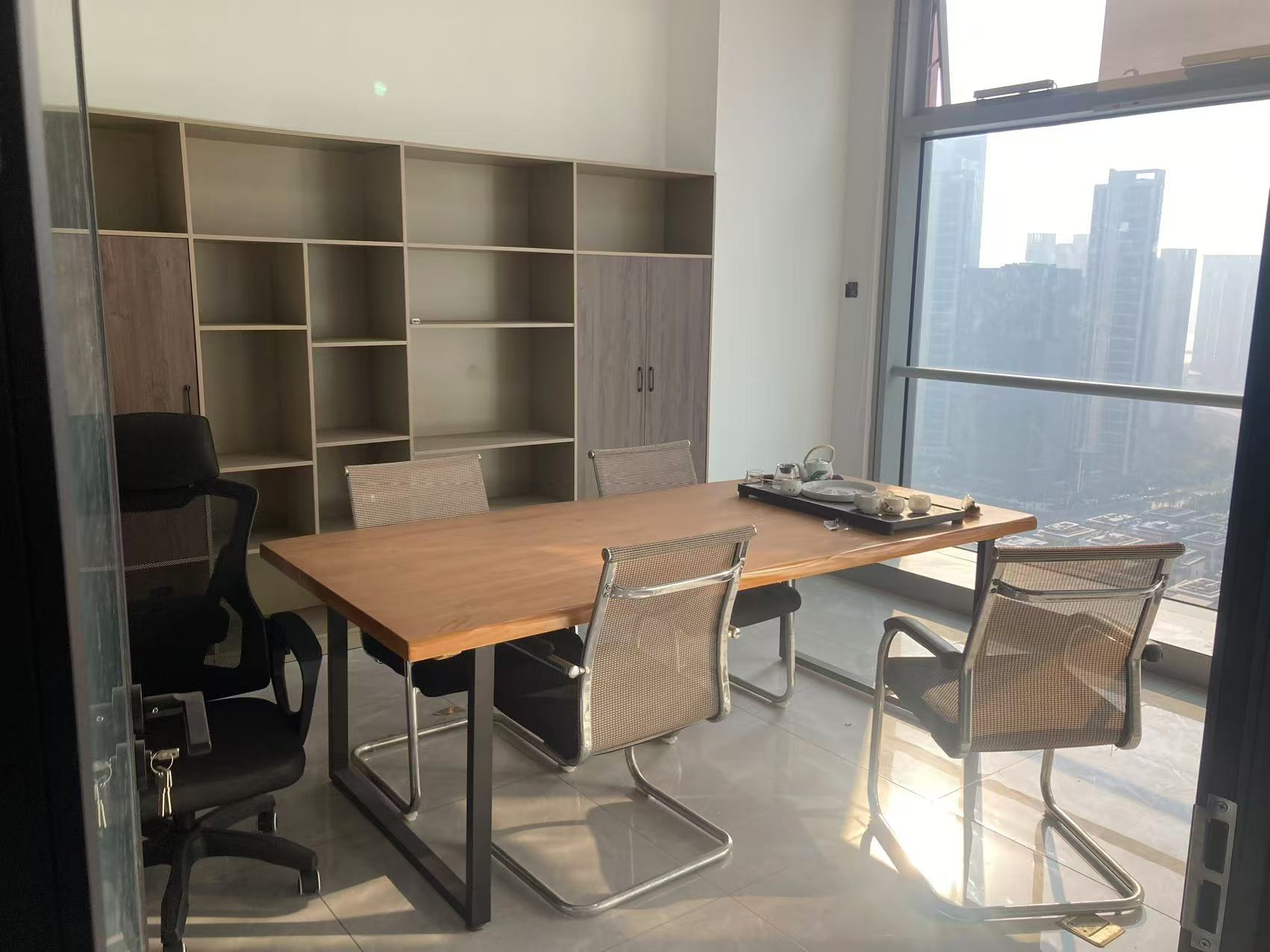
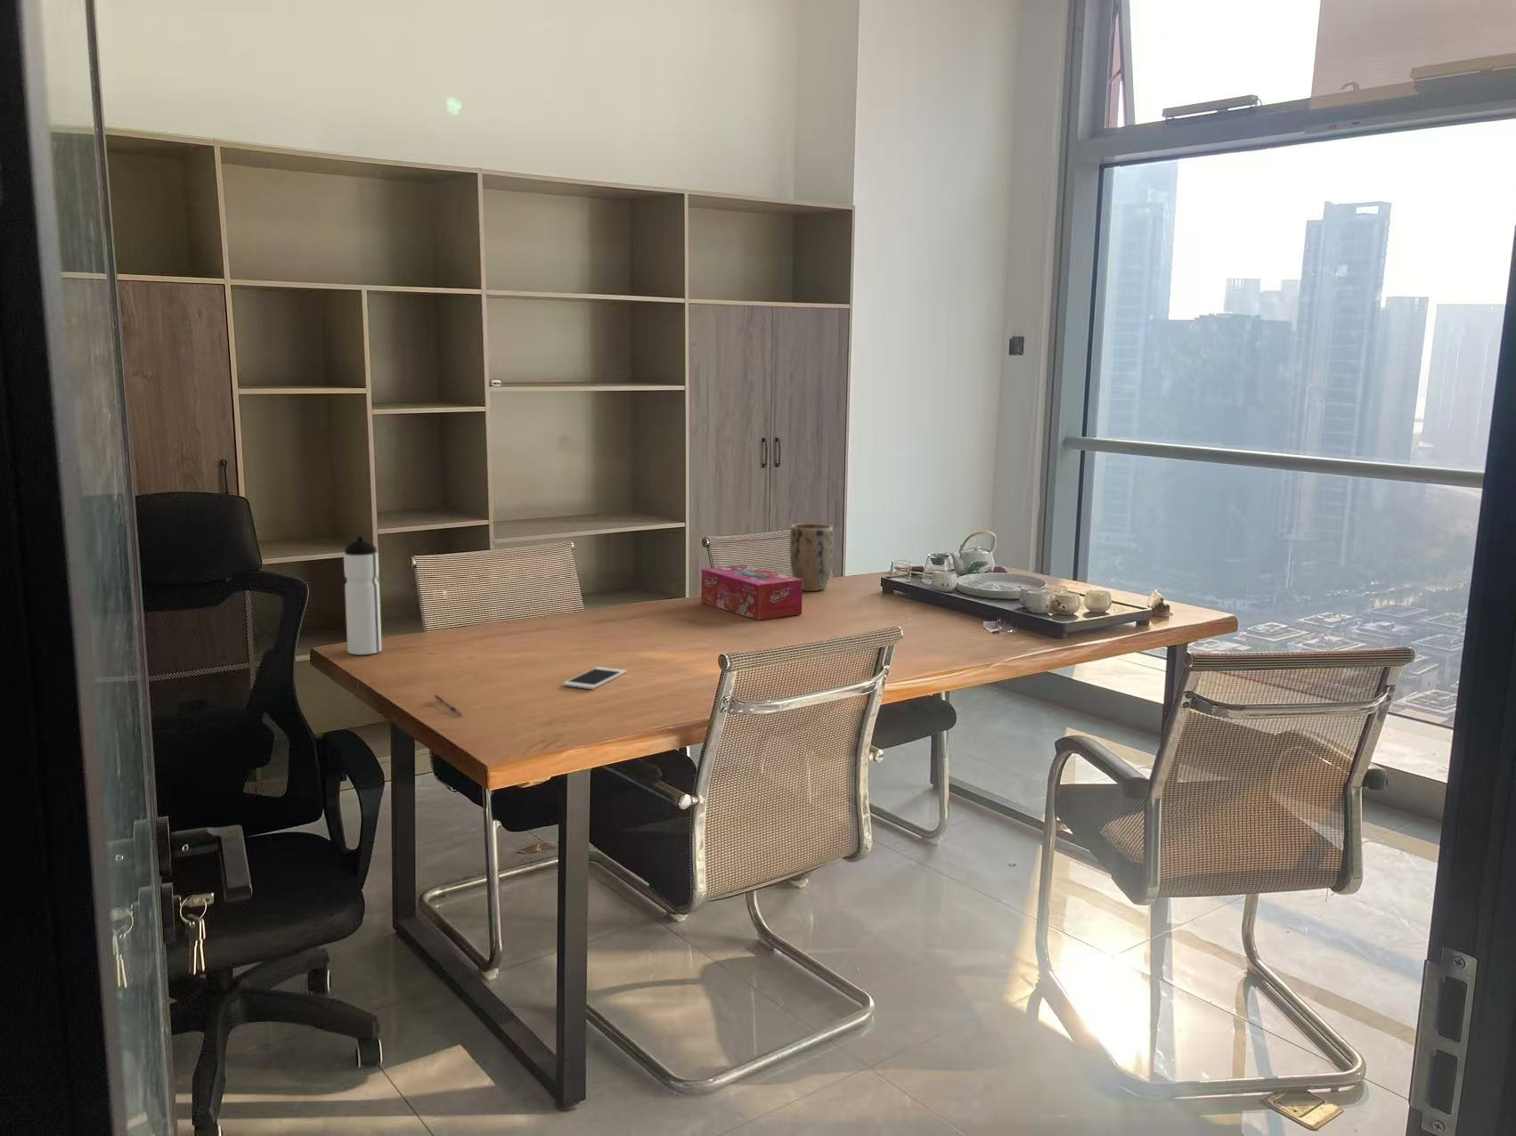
+ tissue box (750, 591)
+ cell phone (594, 678)
+ water bottle (362, 594)
+ pen (448, 705)
+ plant pot (811, 556)
